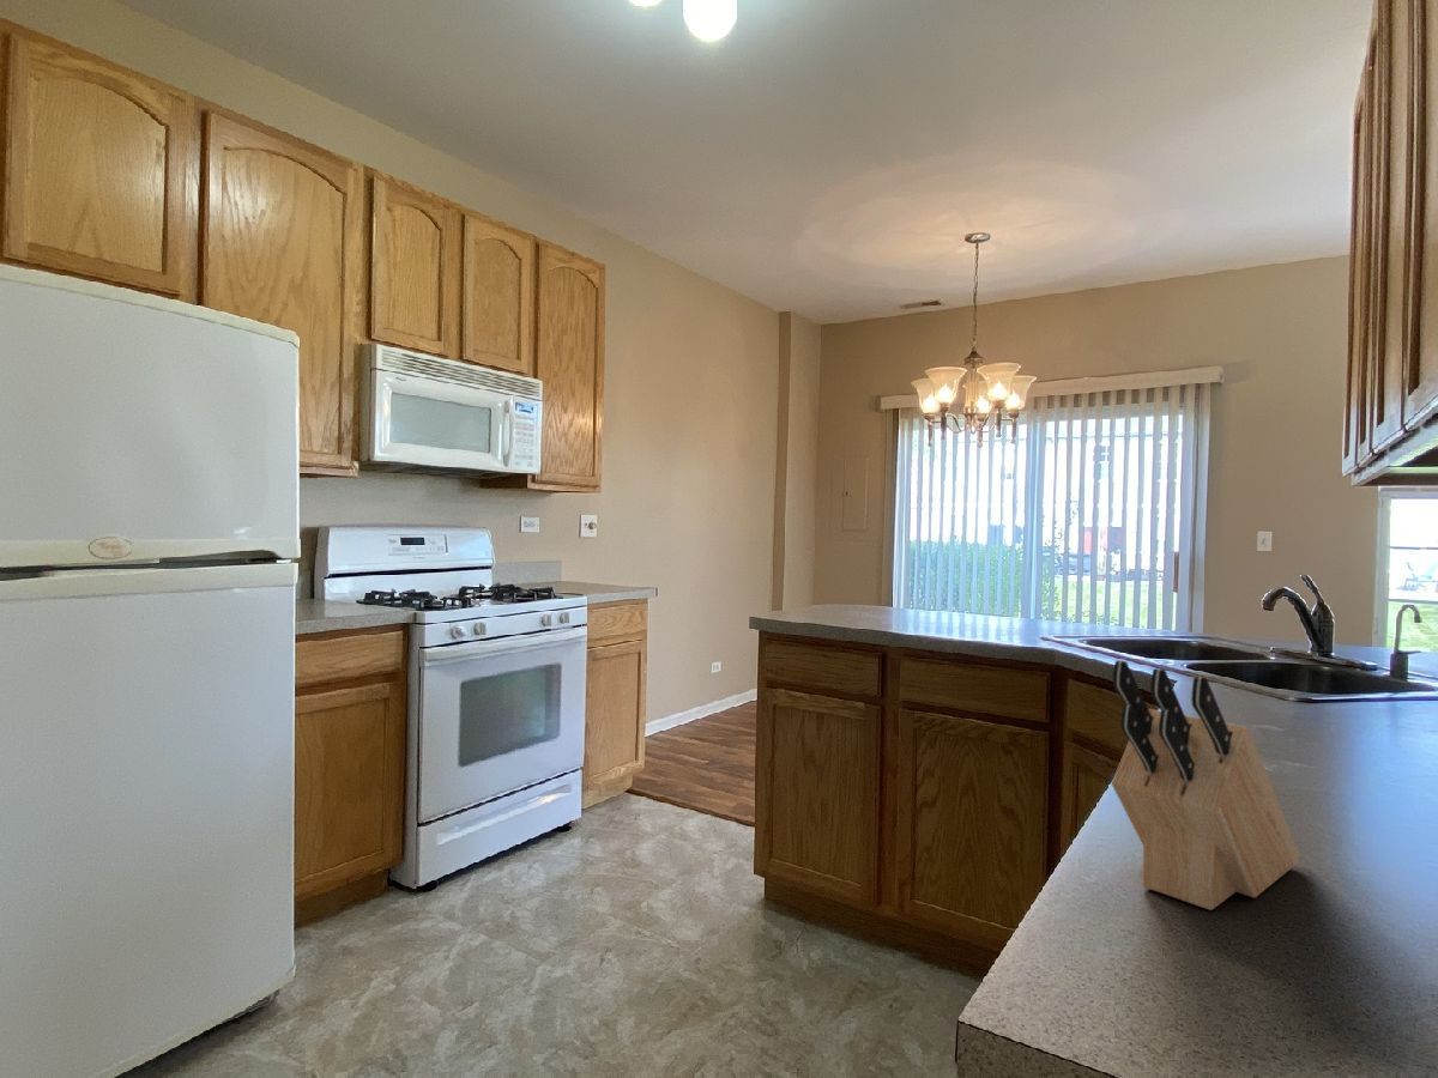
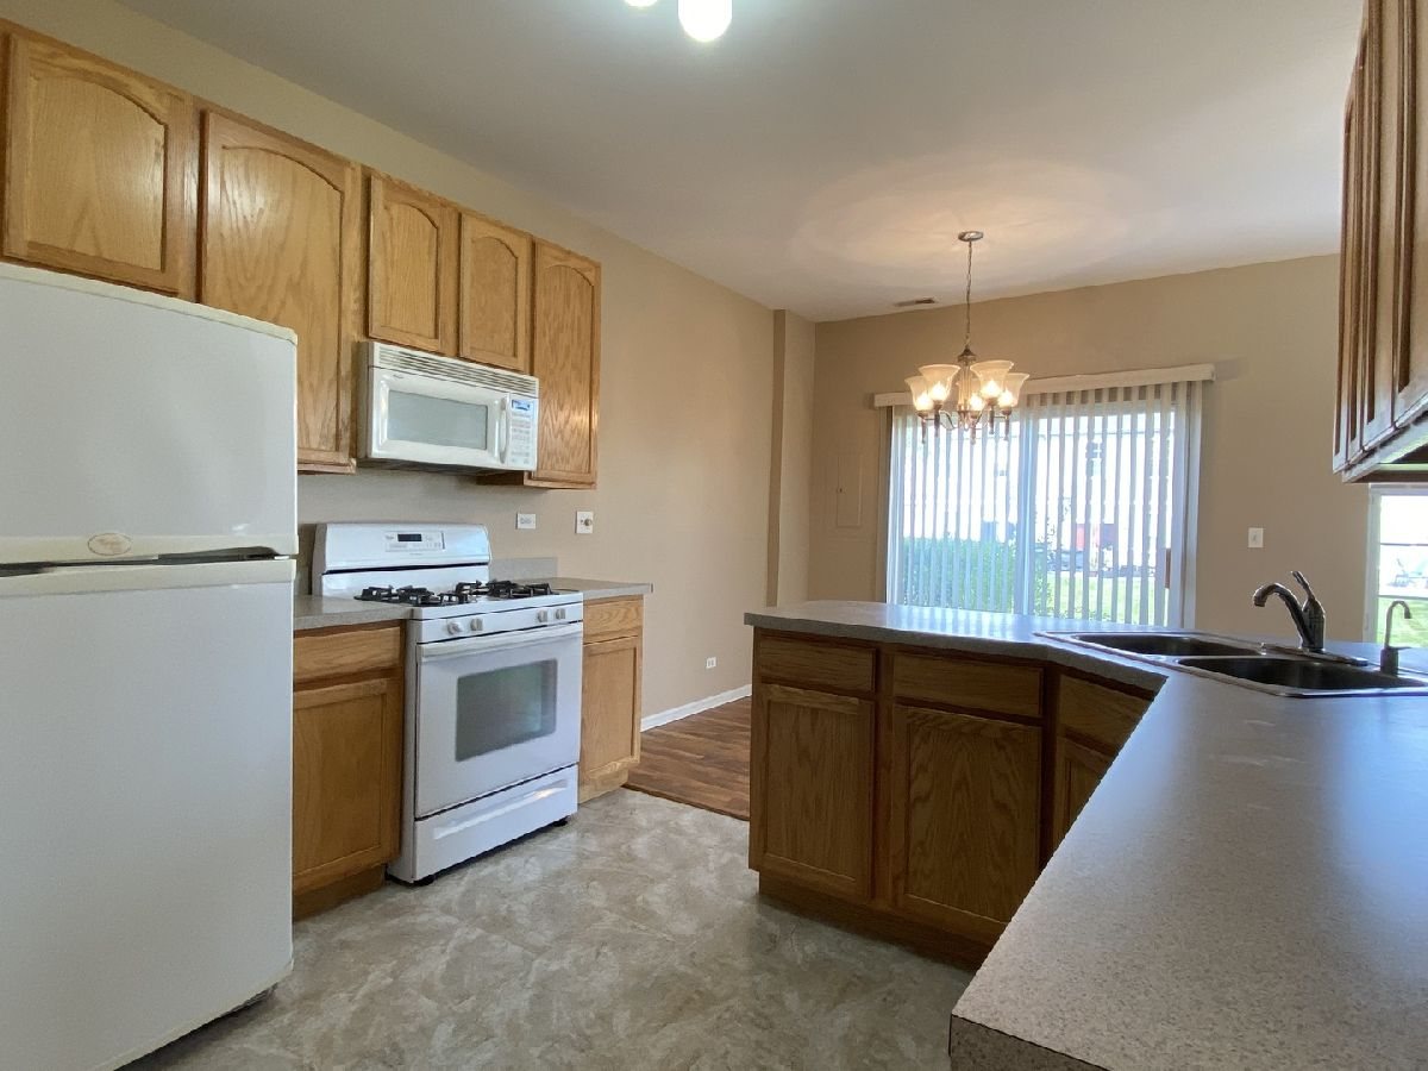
- knife block (1203, 769)
